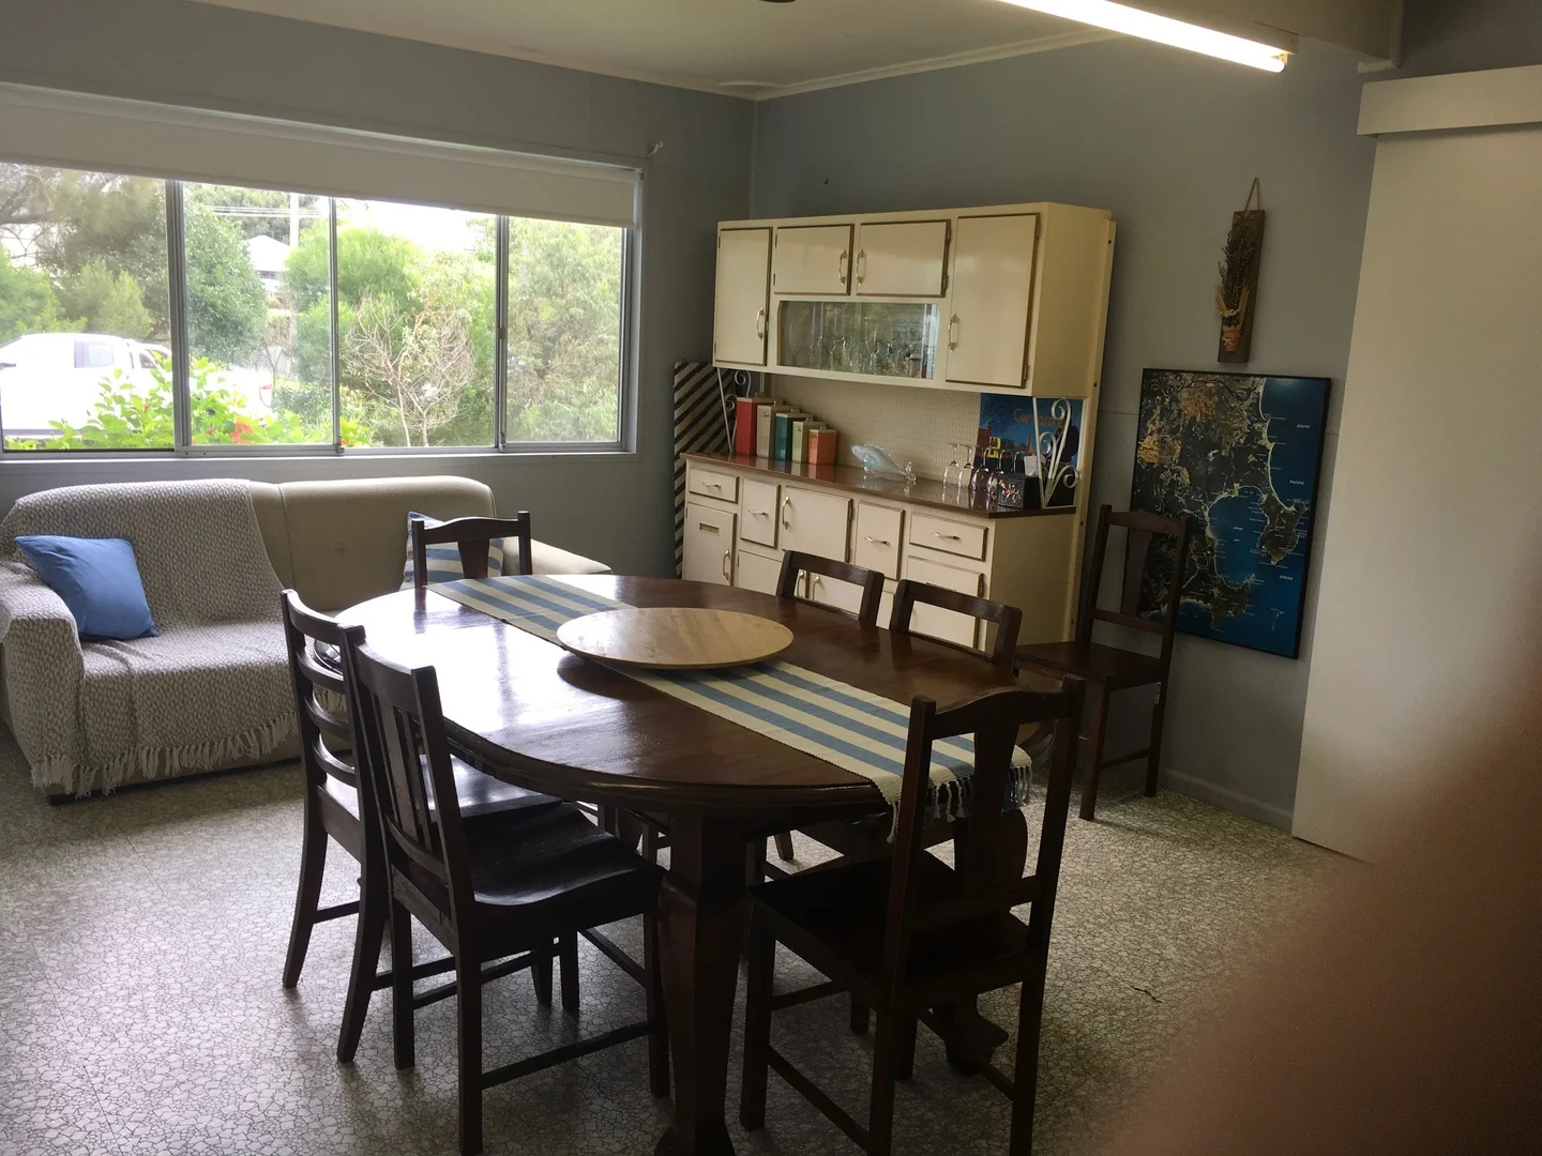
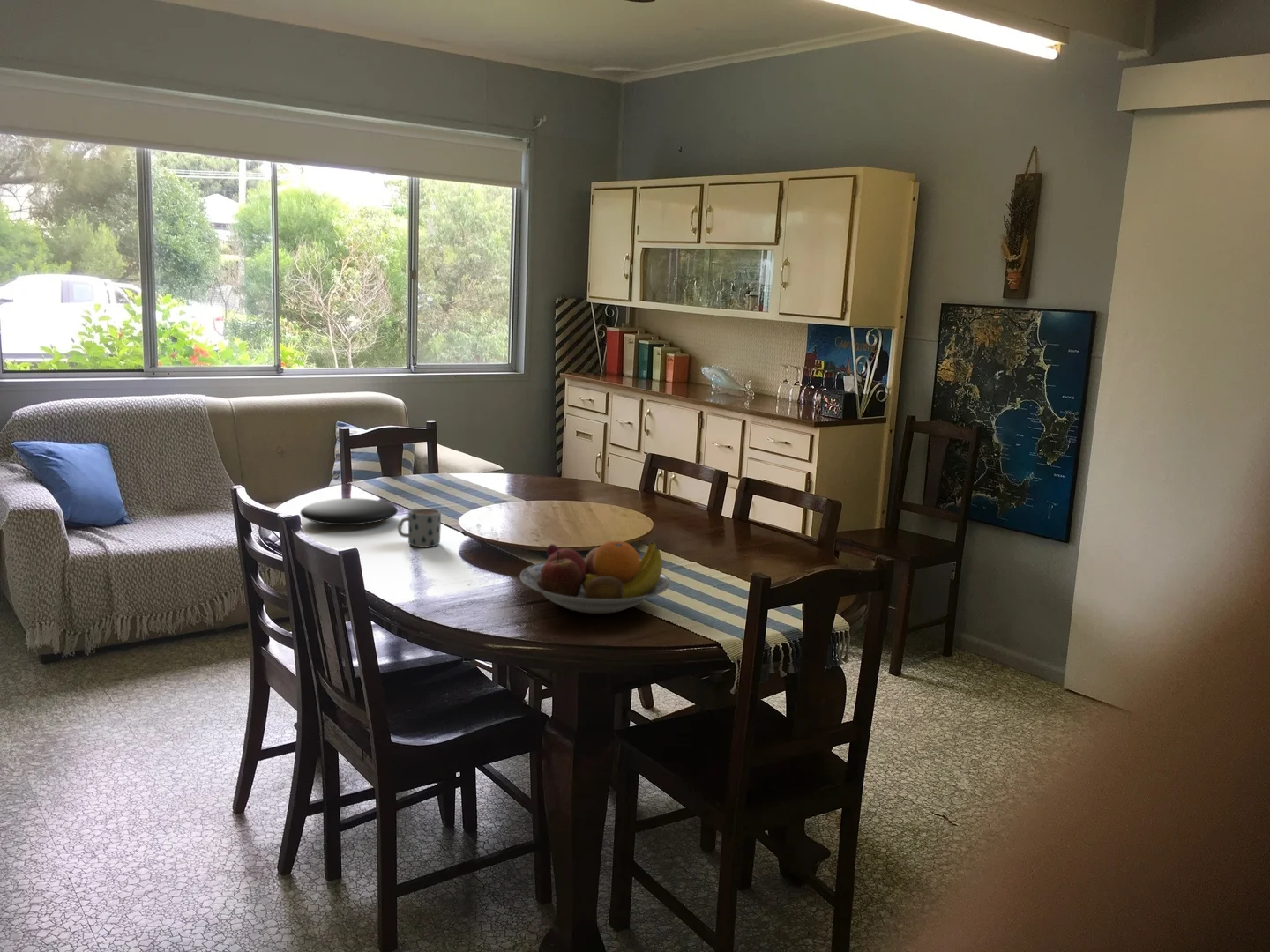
+ mug (418, 528)
+ fruit bowl (595, 571)
+ plate (349, 511)
